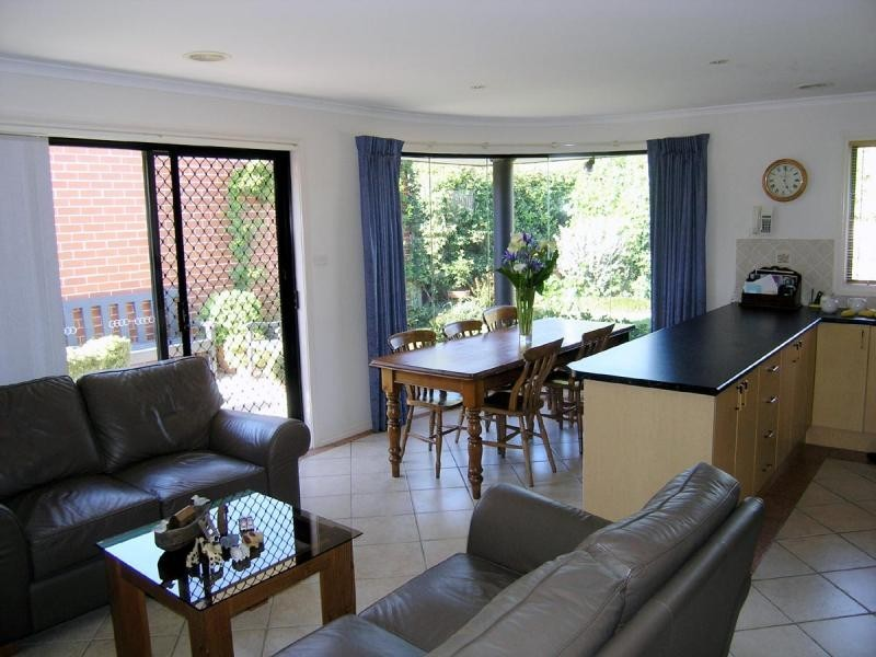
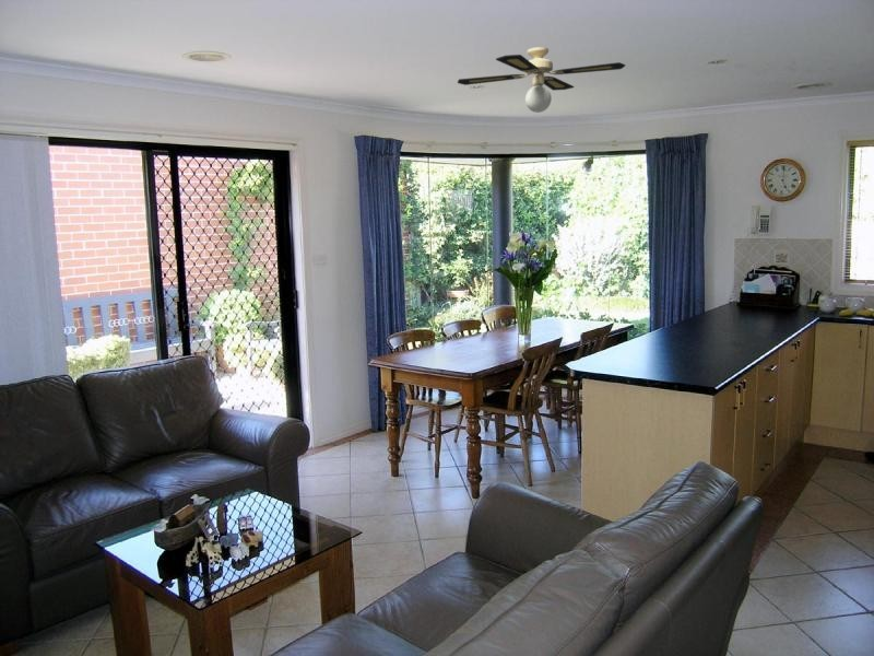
+ ceiling fan (538, 81)
